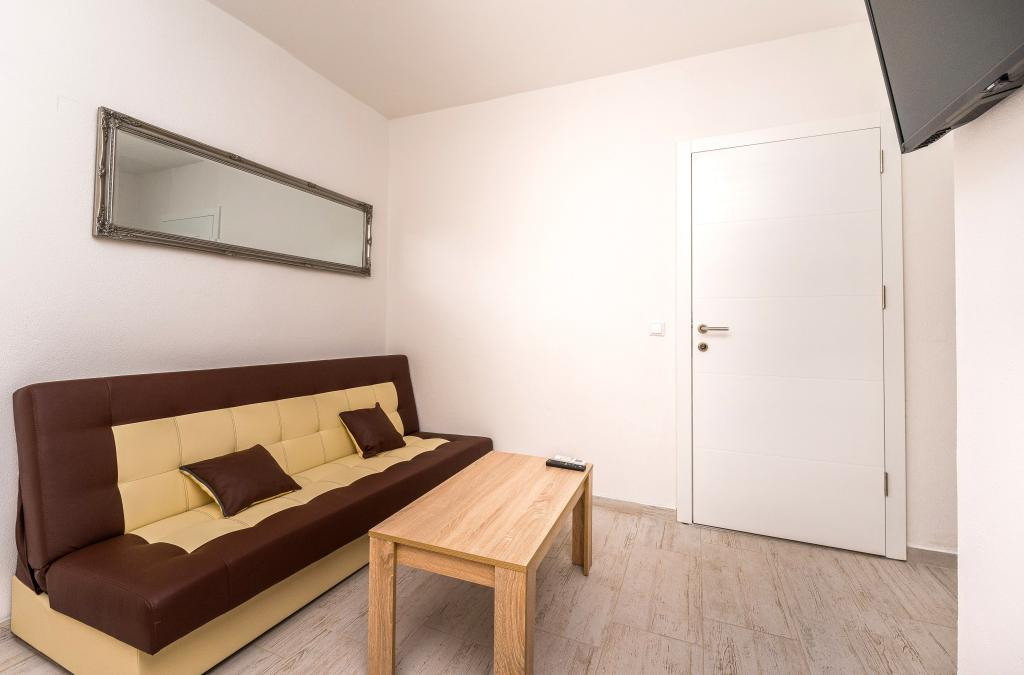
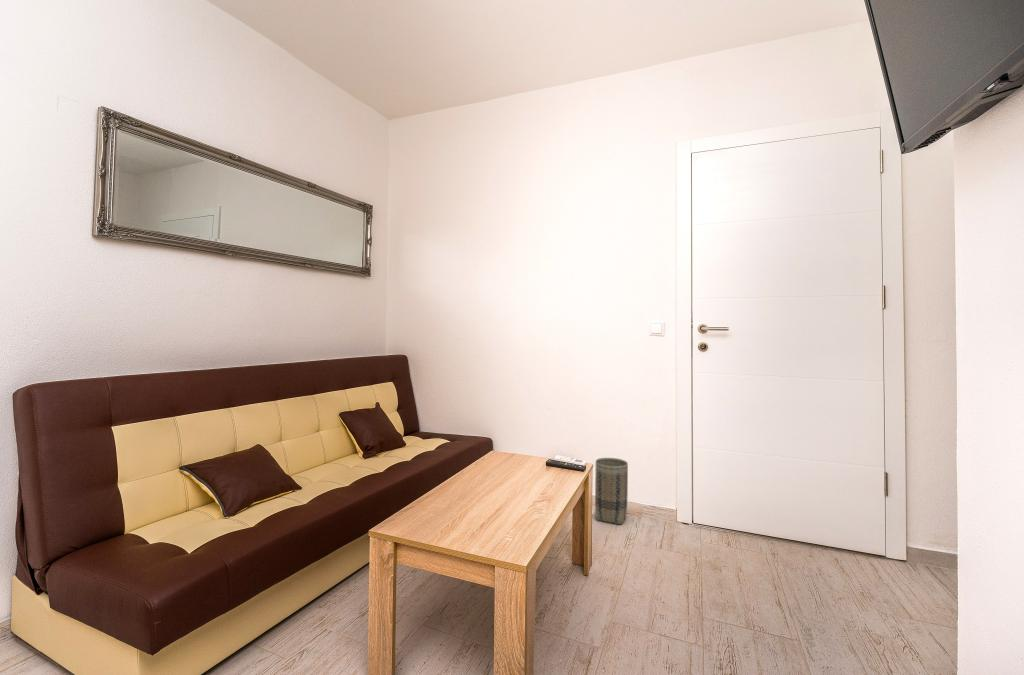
+ basket (611, 489)
